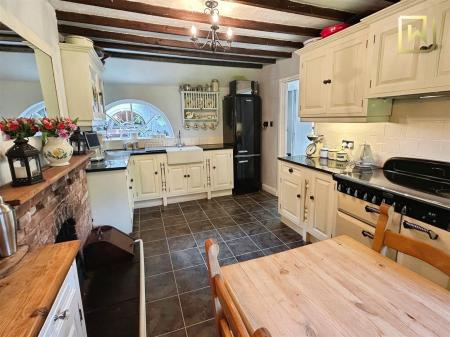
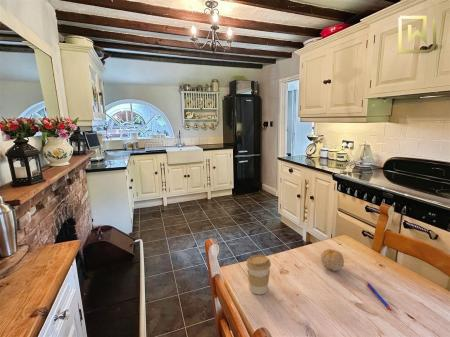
+ pen (378, 295)
+ coffee cup (258, 273)
+ fruit (332, 259)
